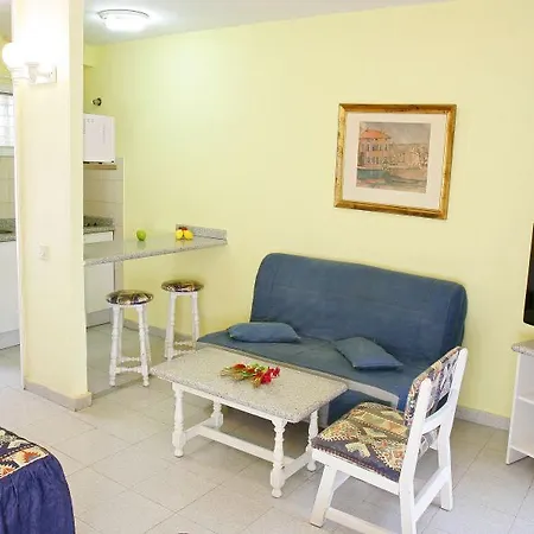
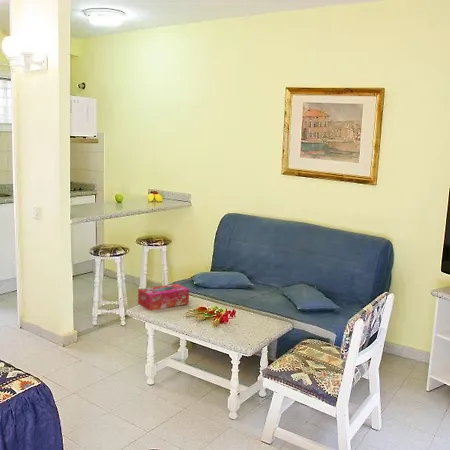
+ tissue box (163, 296)
